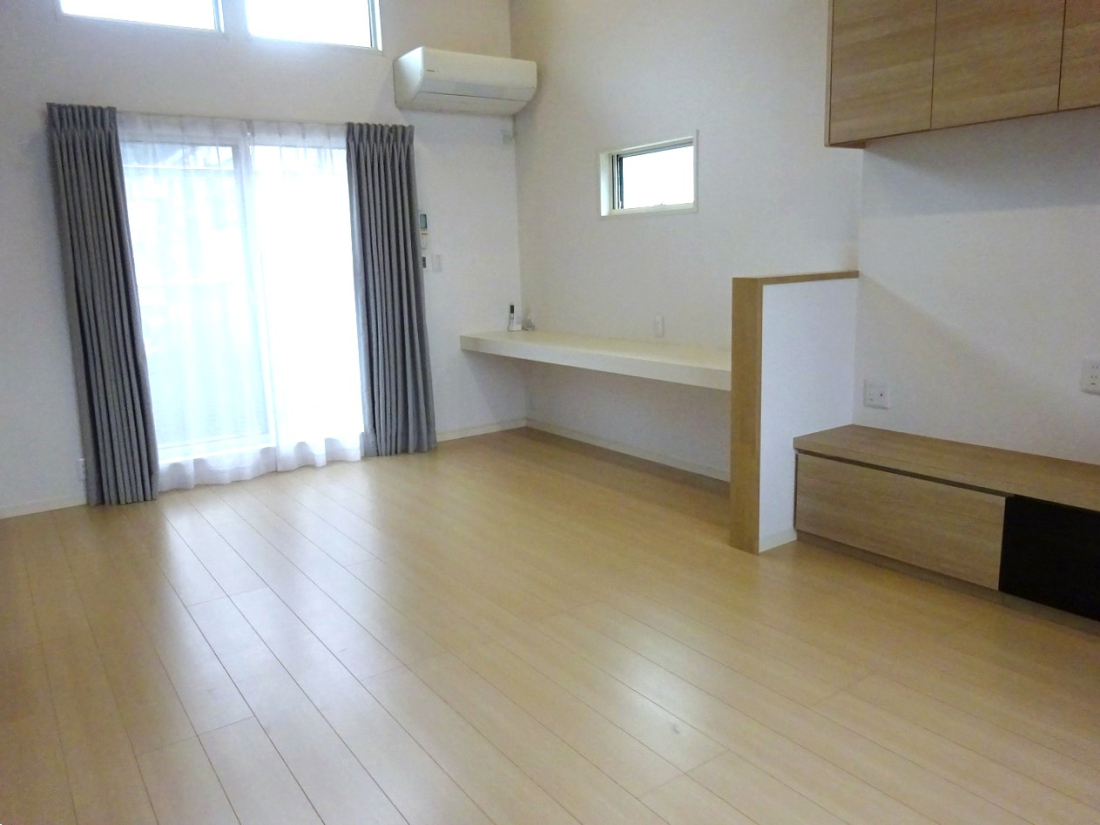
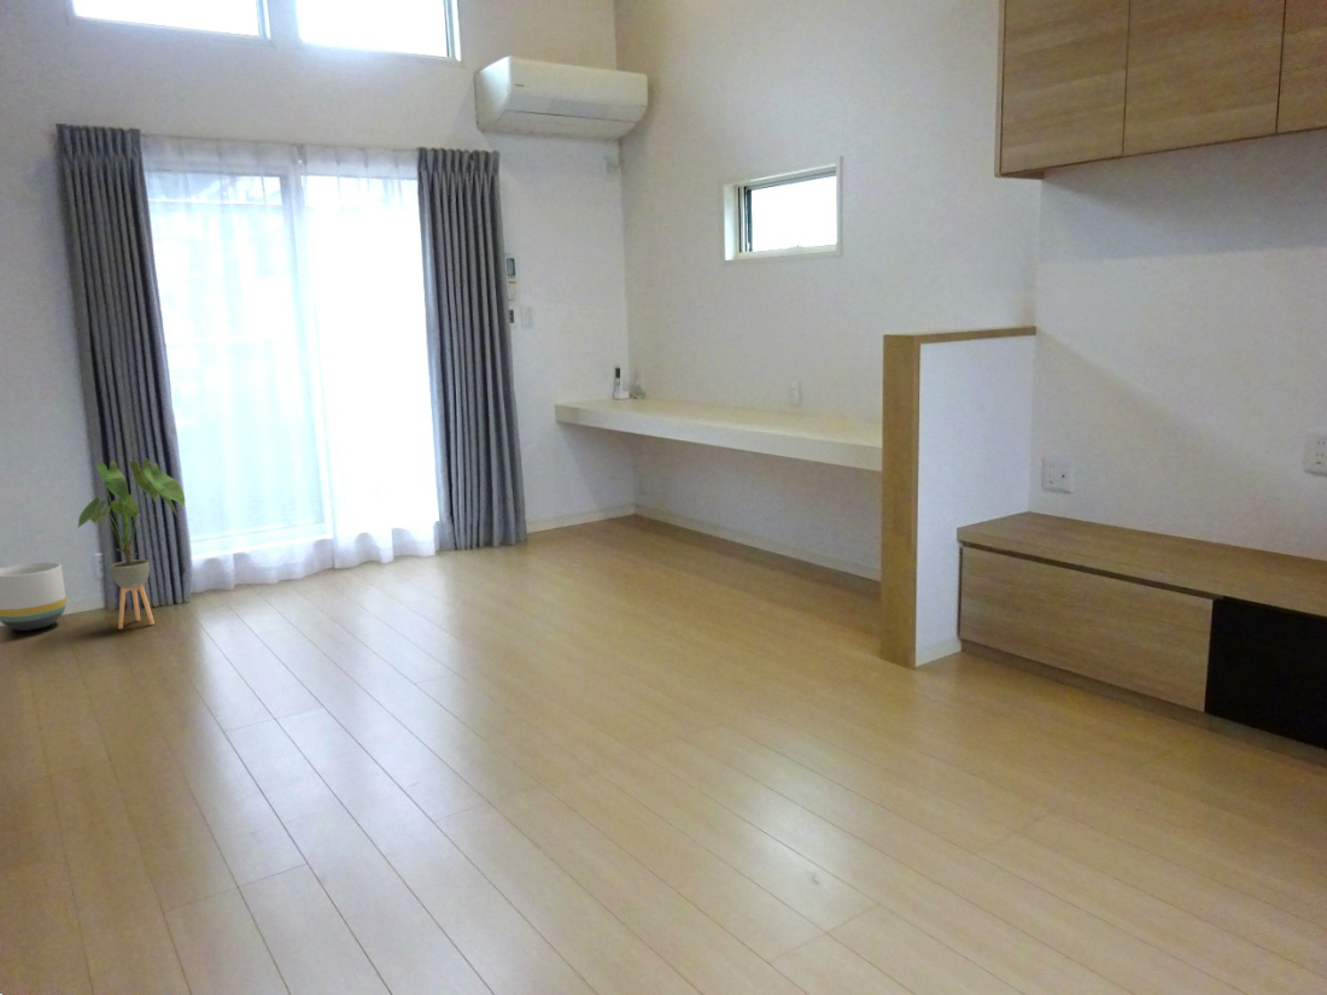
+ planter (29, 598)
+ house plant (134, 540)
